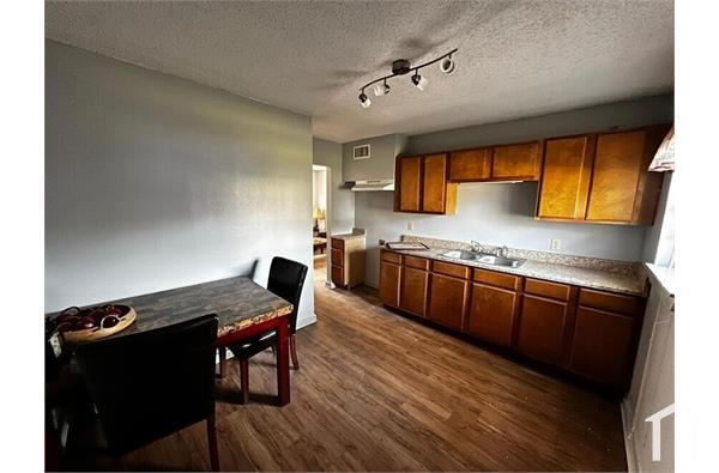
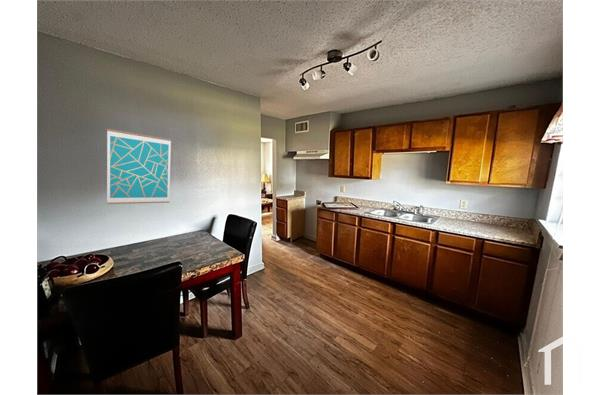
+ wall art (141, 169)
